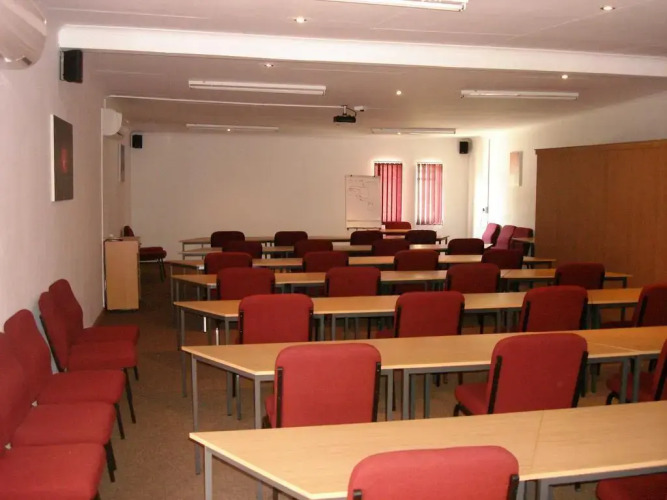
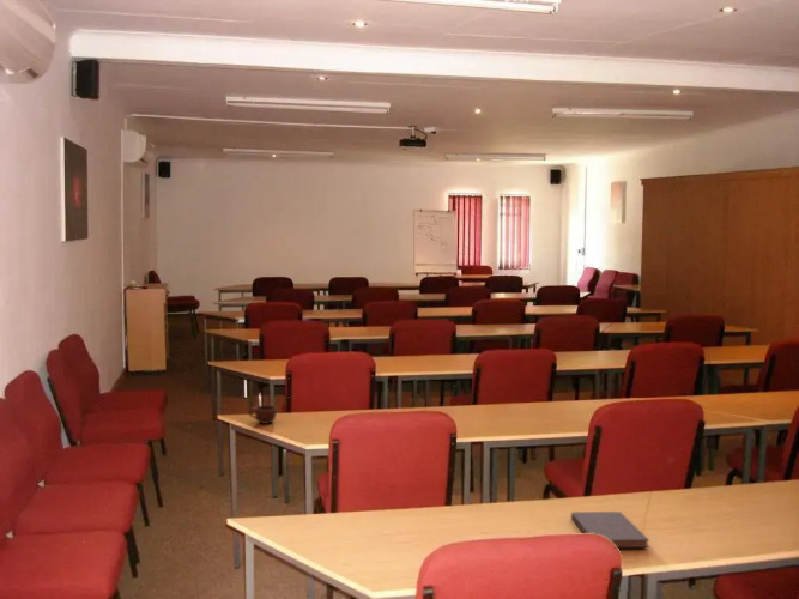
+ mug (264, 415)
+ book (607, 528)
